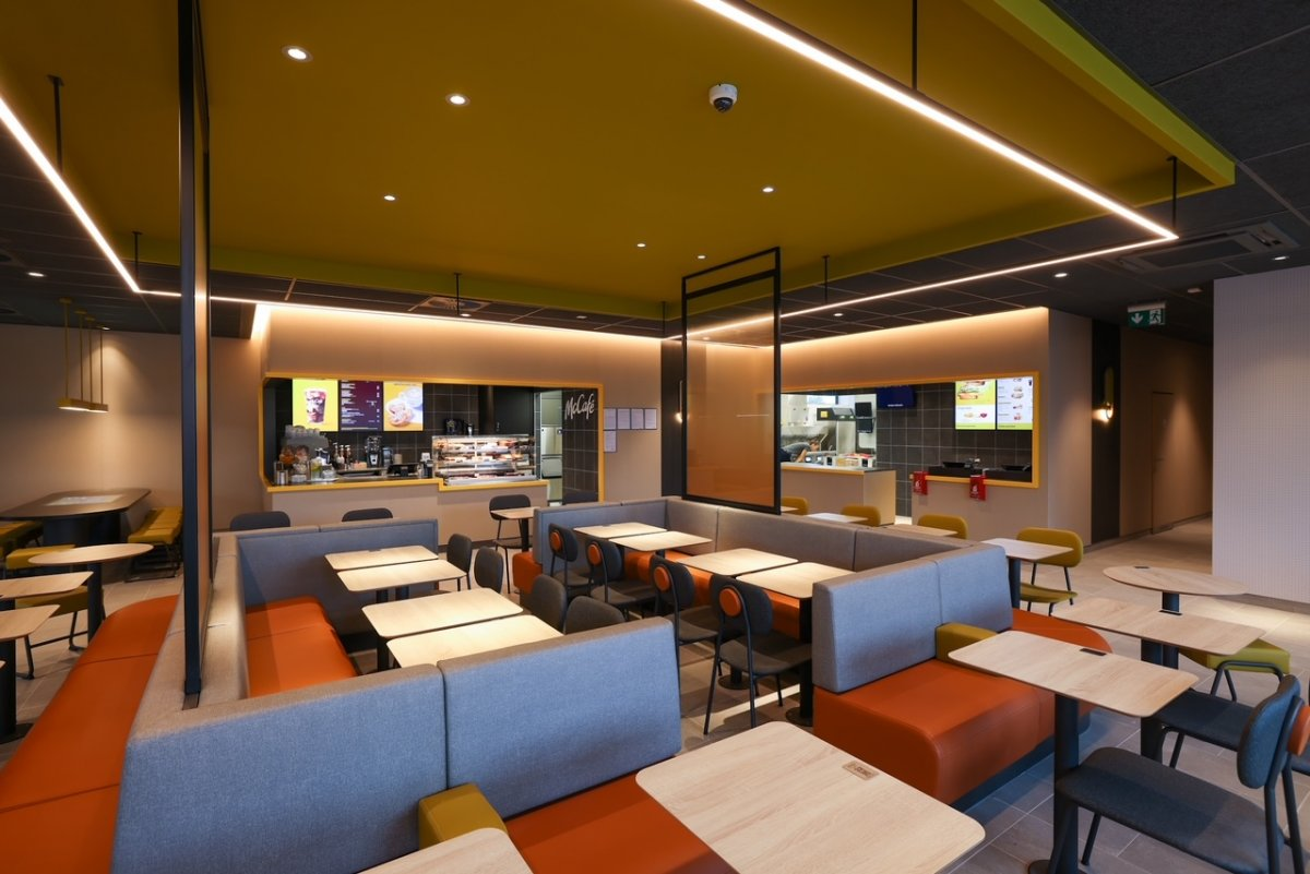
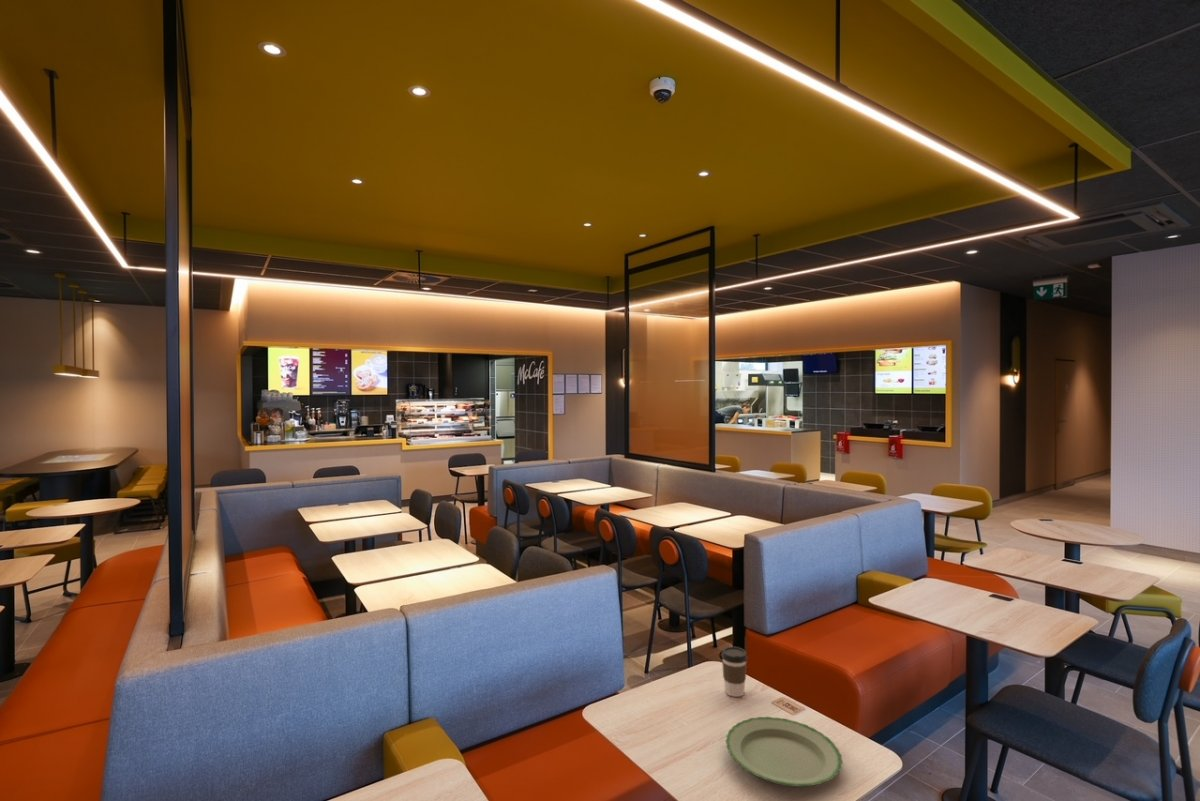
+ coffee cup (734, 671)
+ plate (782, 754)
